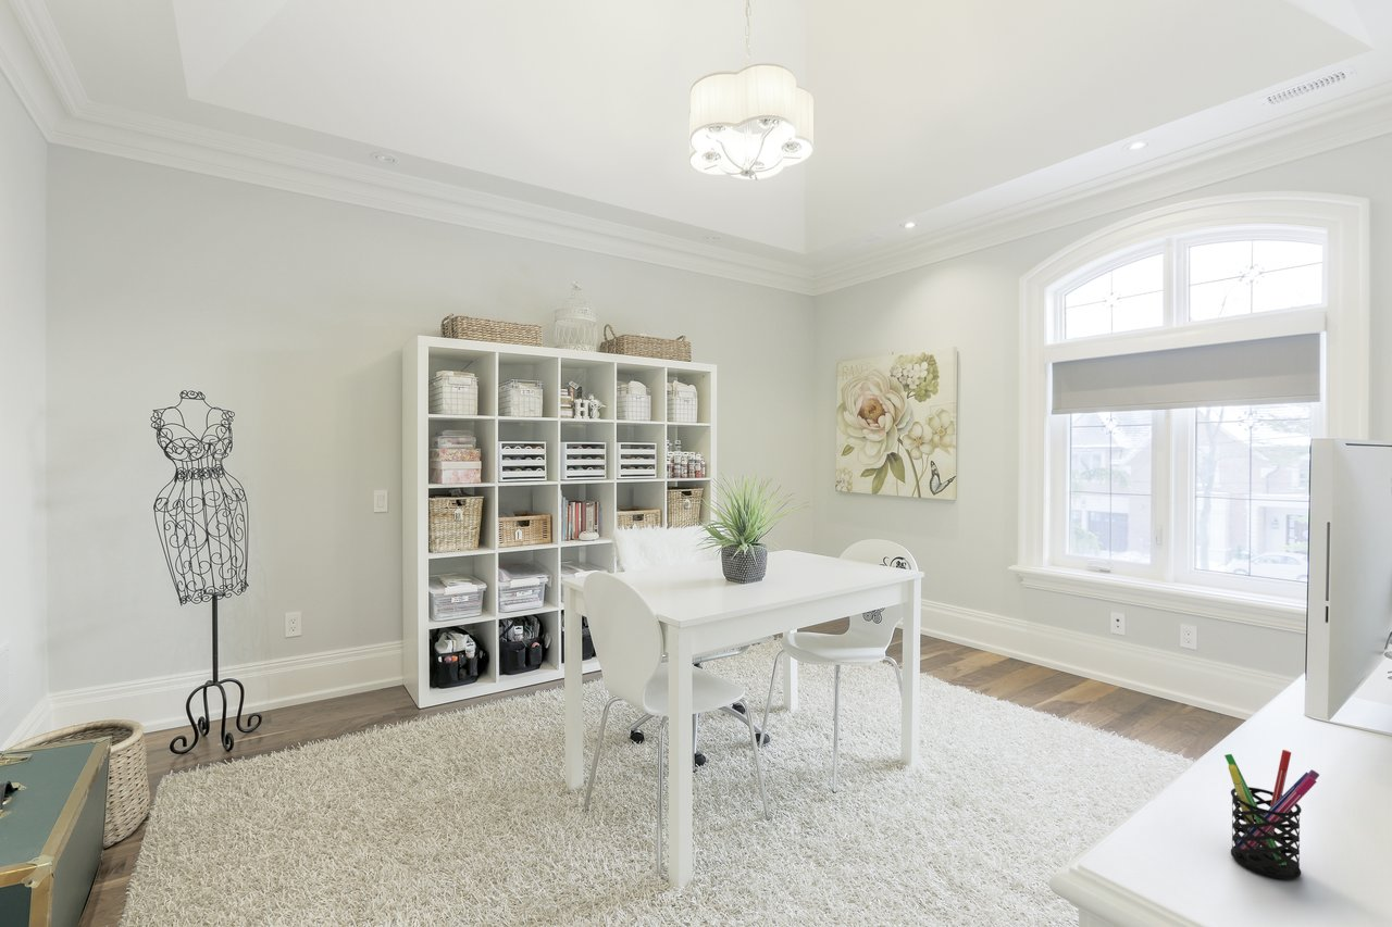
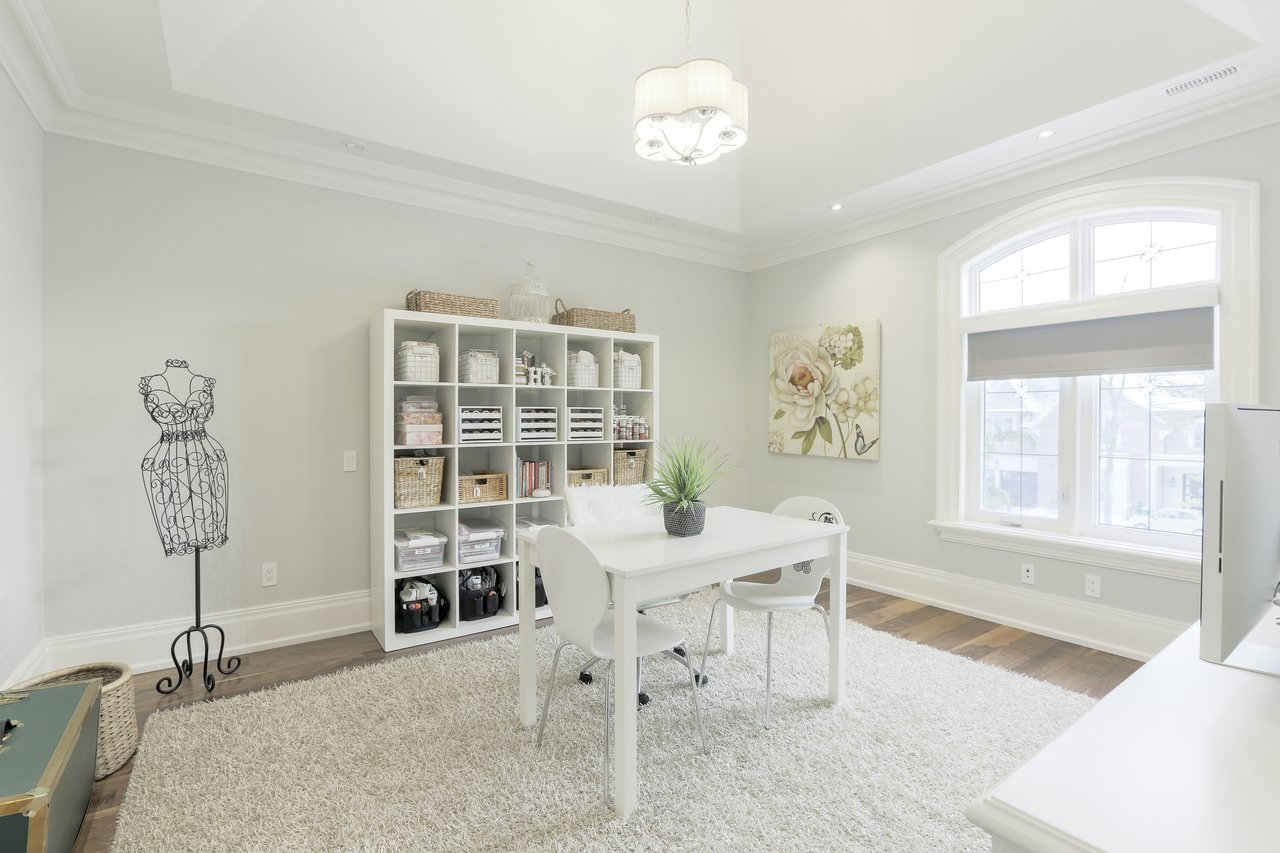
- pen holder (1260, 803)
